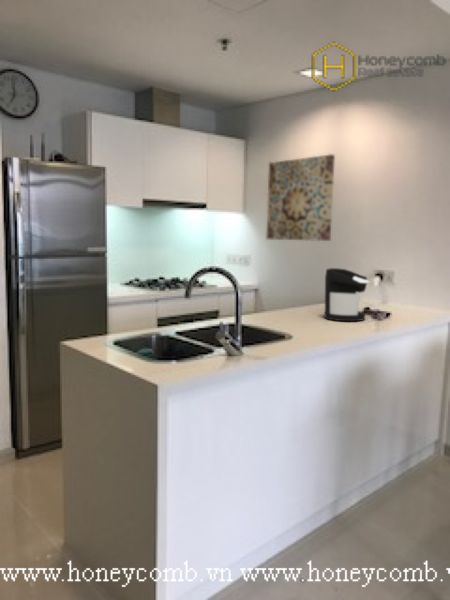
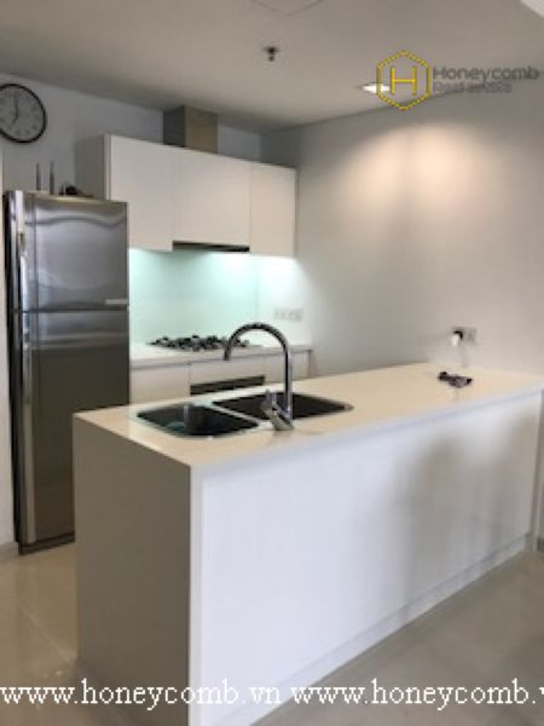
- coffee maker (346, 293)
- wall art (298, 199)
